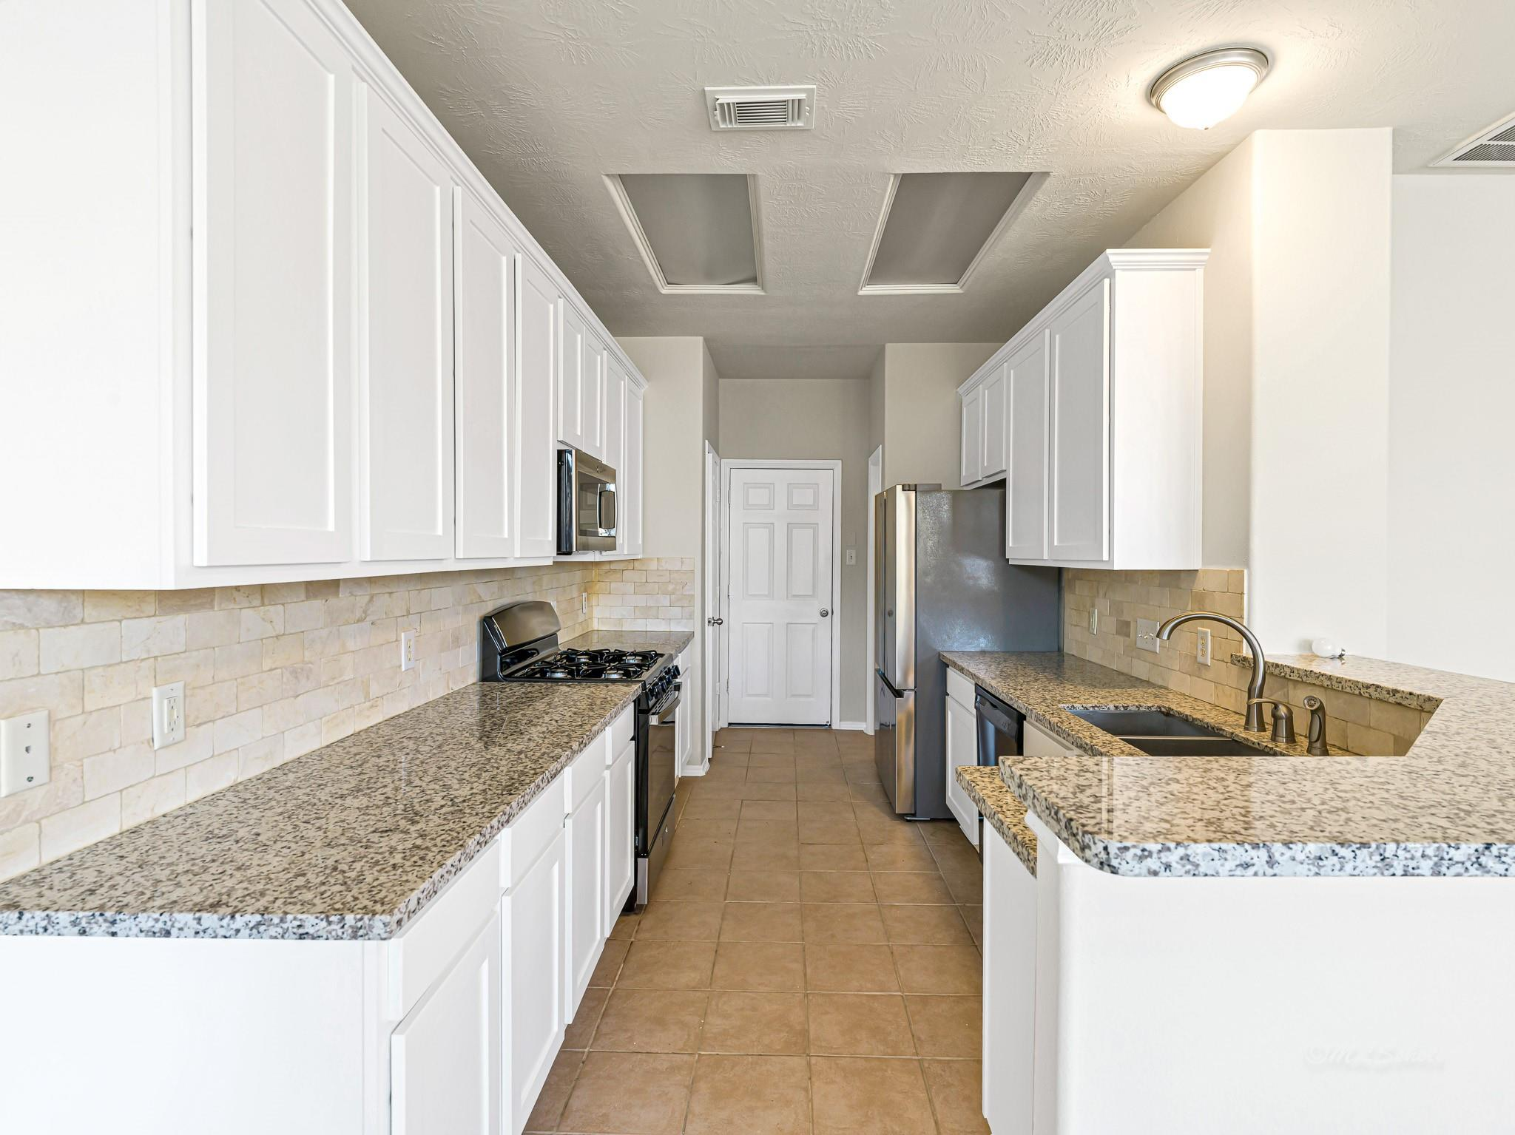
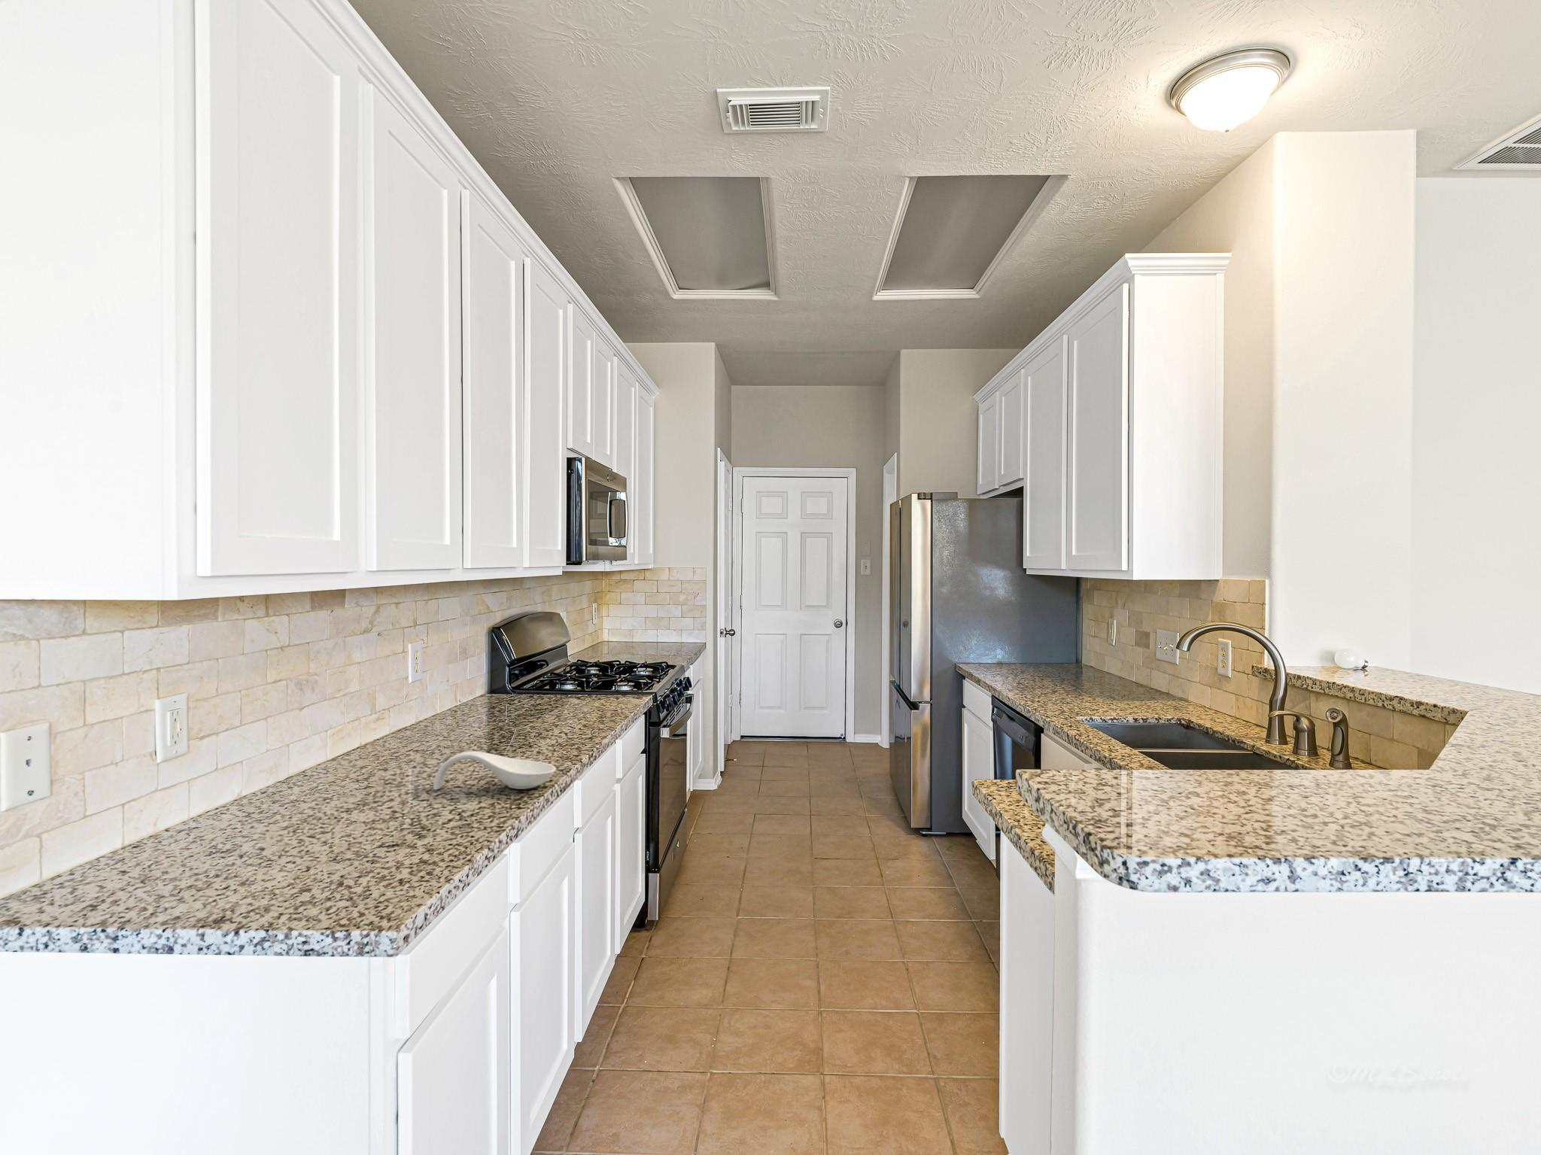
+ spoon rest (496, 769)
